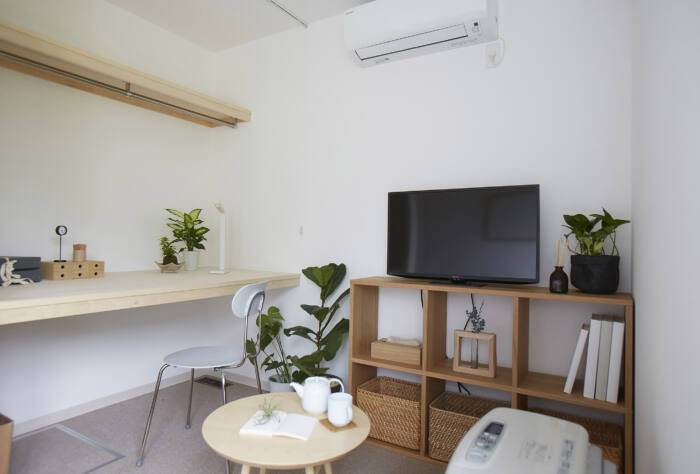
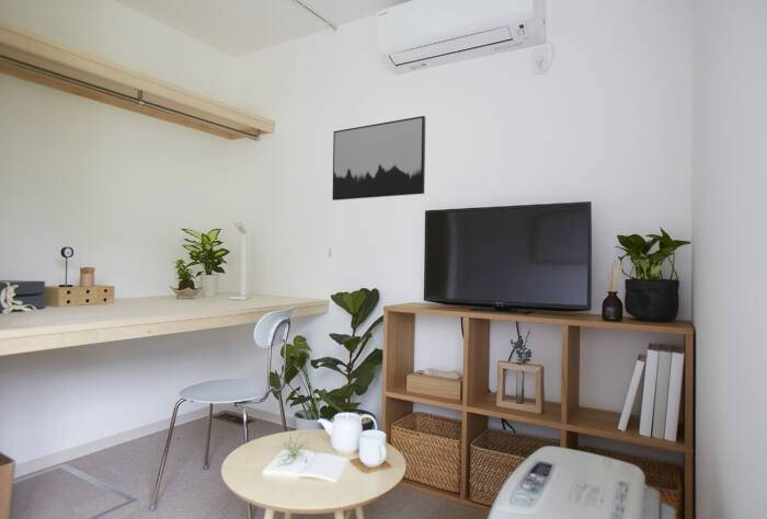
+ wall art (376, 160)
